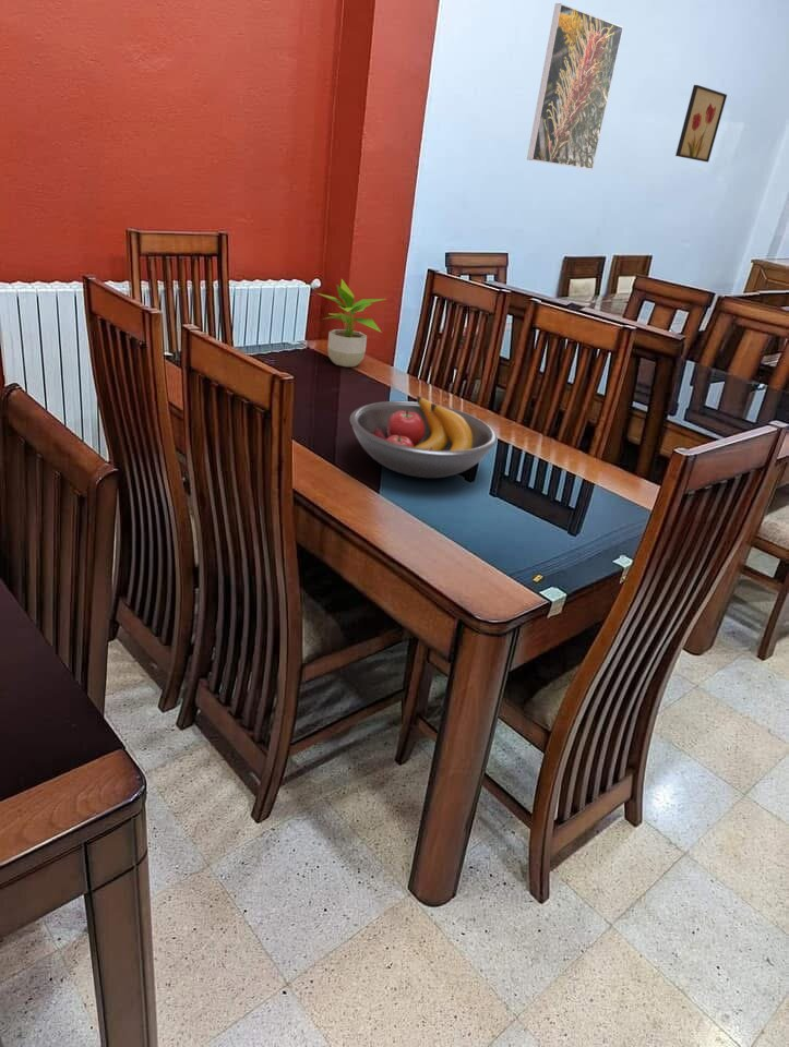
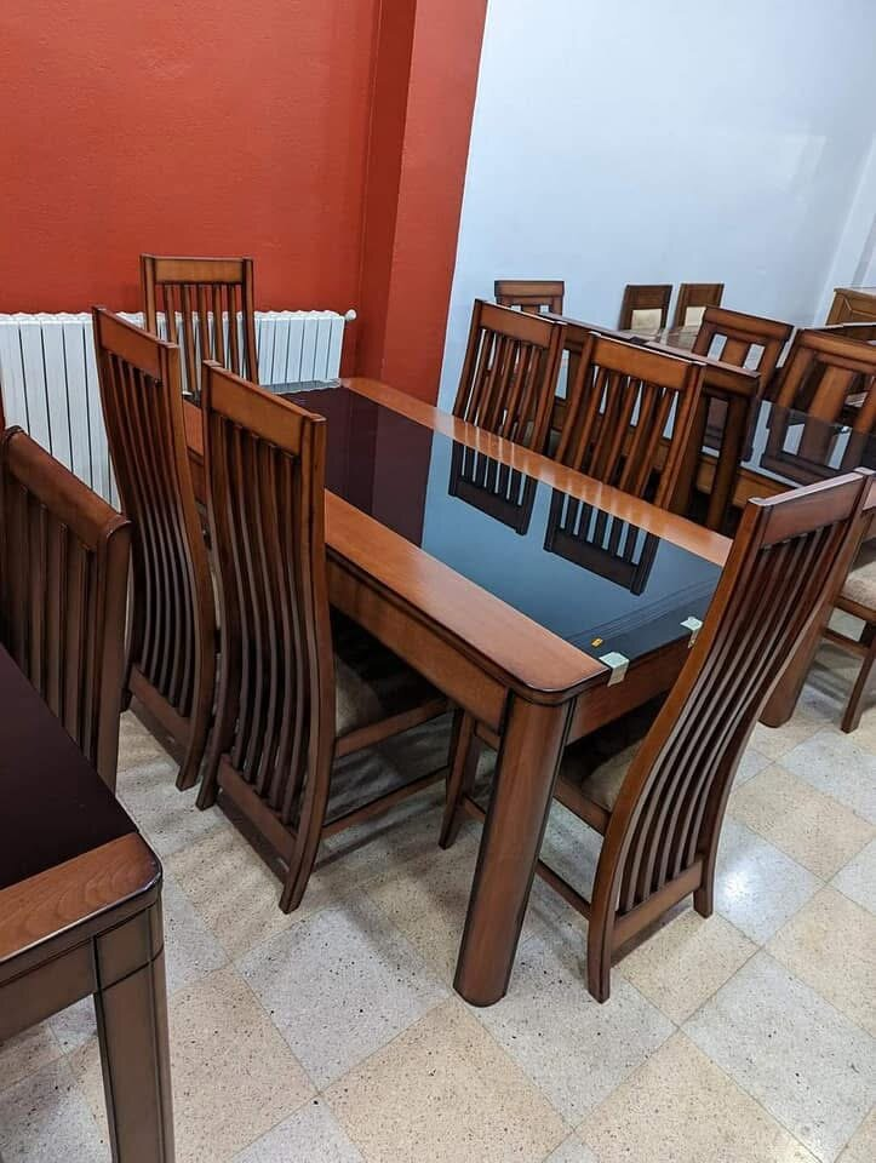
- potted plant (348, 325)
- fruit bowl (421, 440)
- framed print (575, 93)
- wall art (700, 124)
